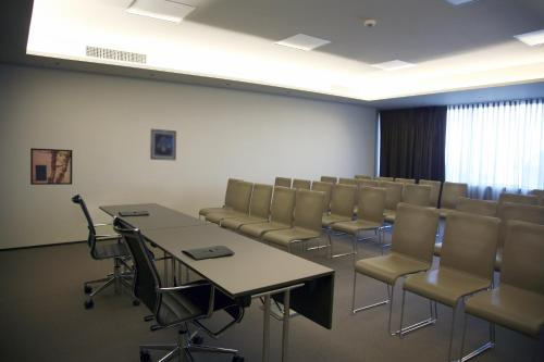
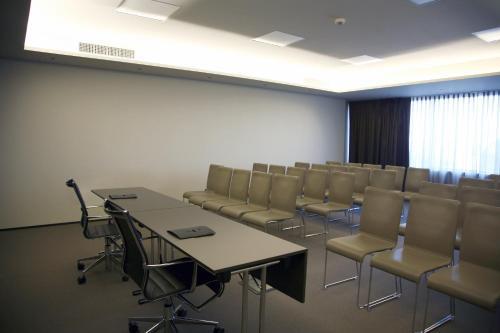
- wall art (163, 145)
- wall art (51, 166)
